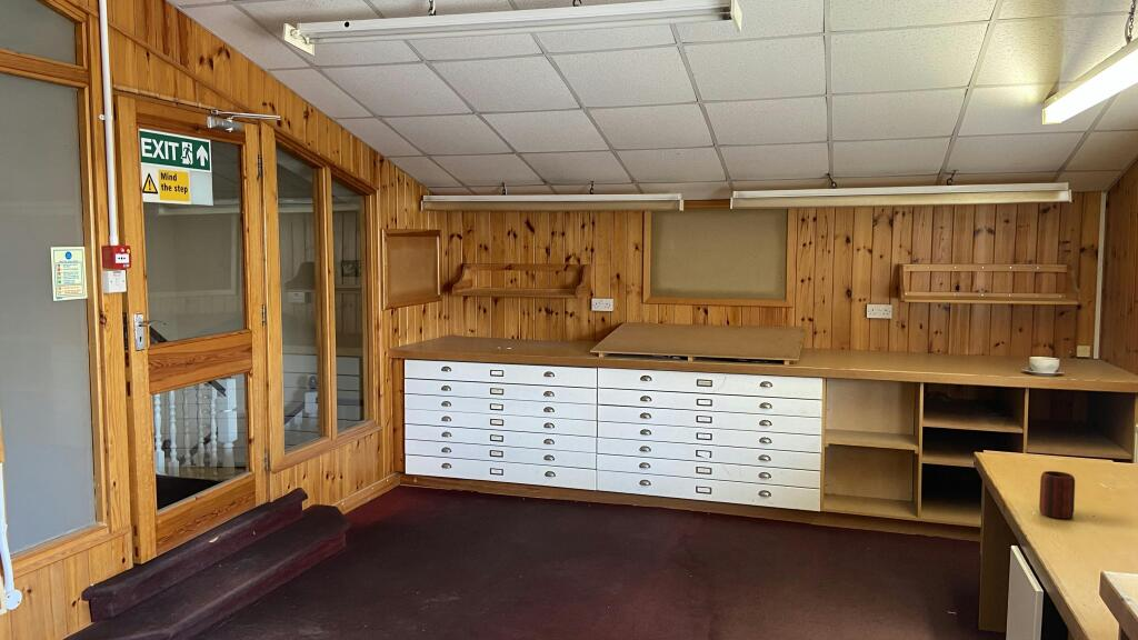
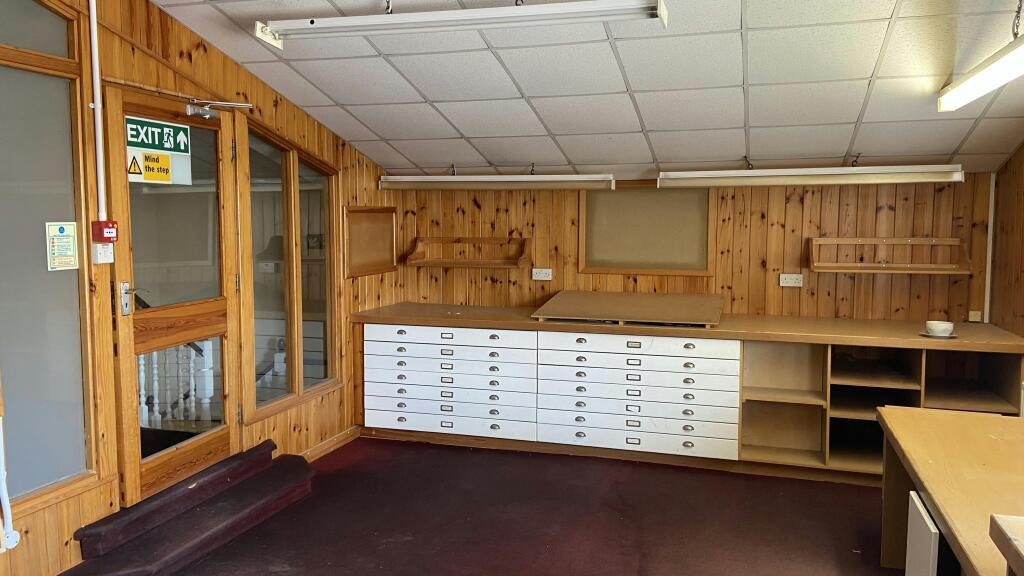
- mug (1056, 492)
